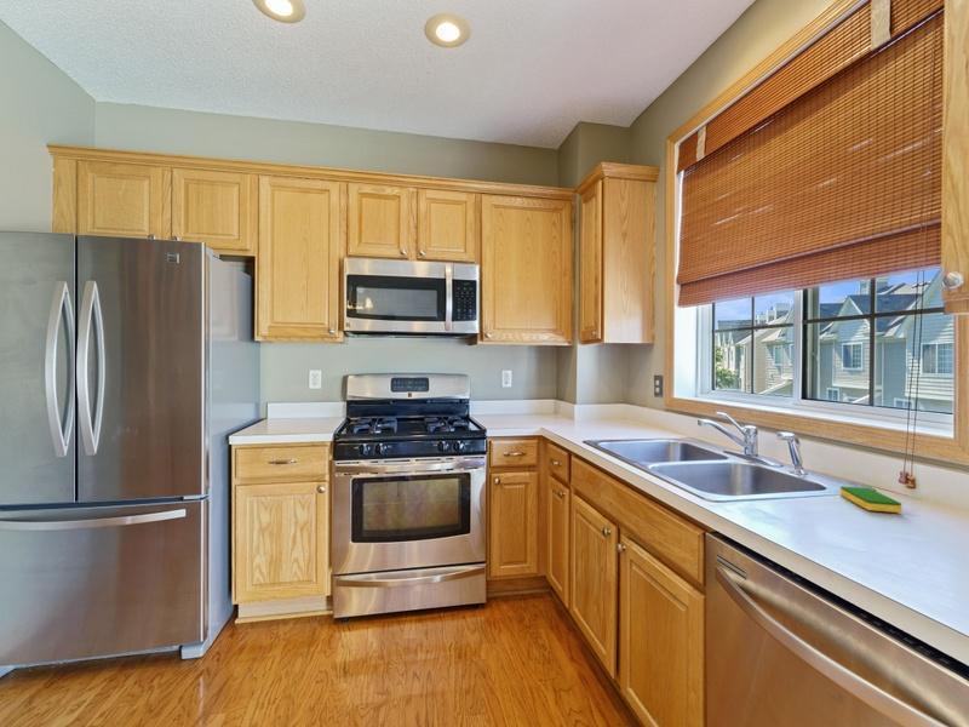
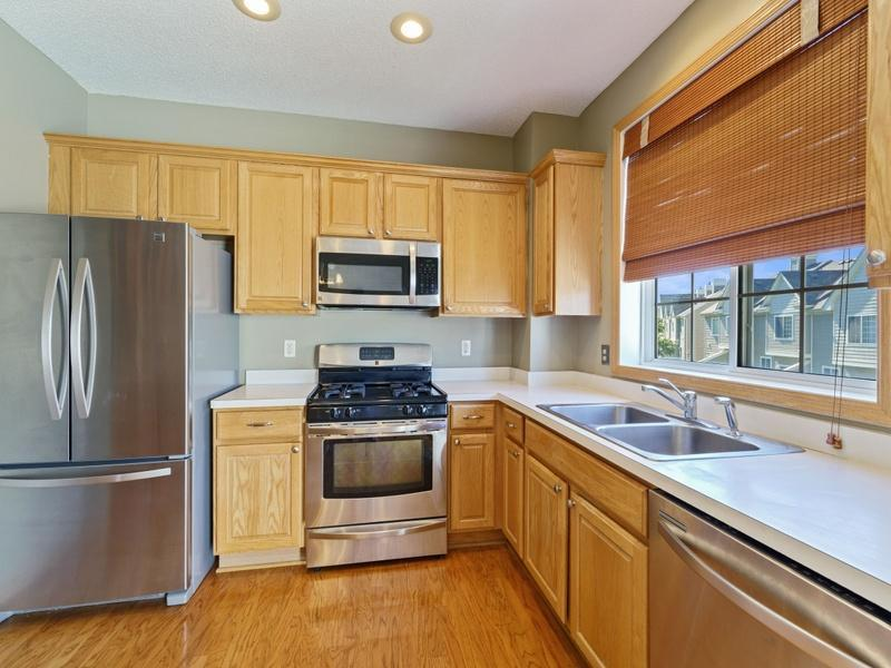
- dish sponge (868, 498)
